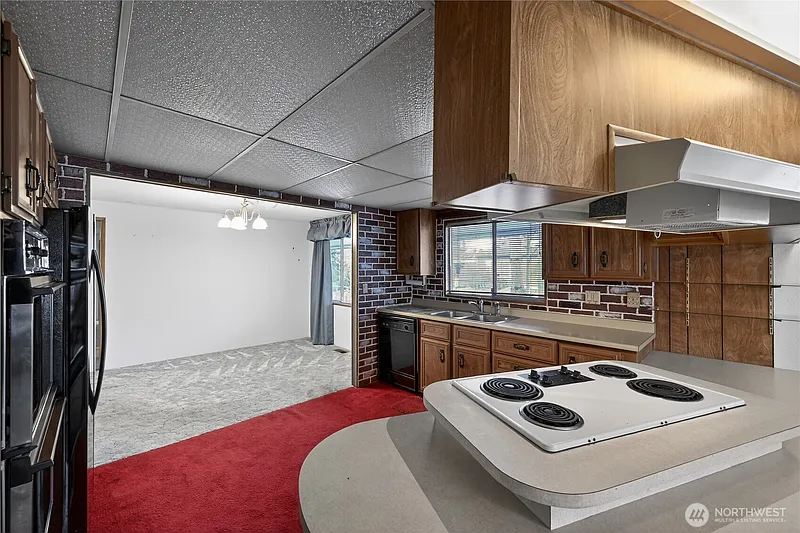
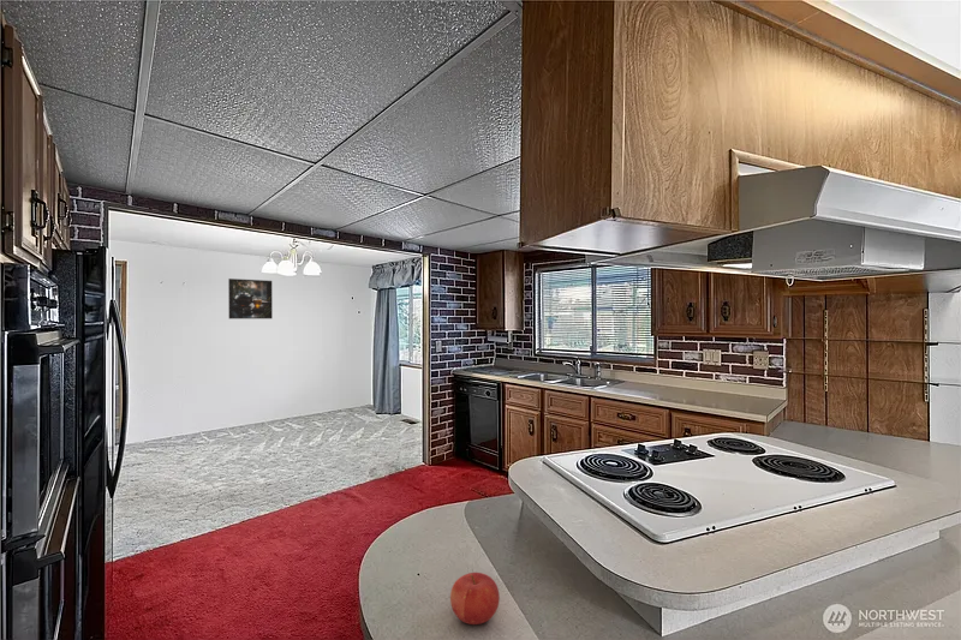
+ fruit (474, 594)
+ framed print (250, 299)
